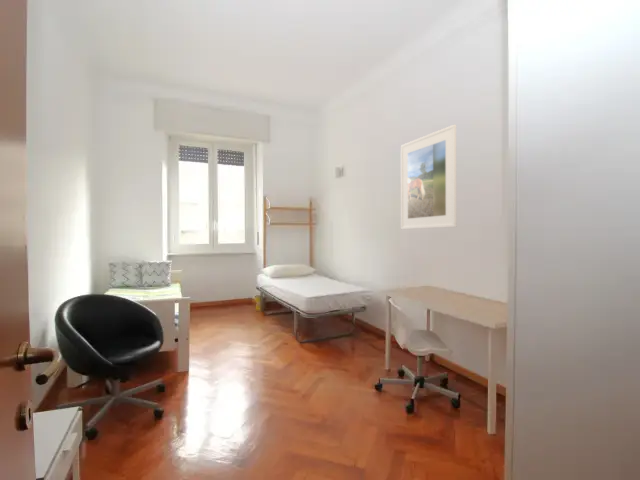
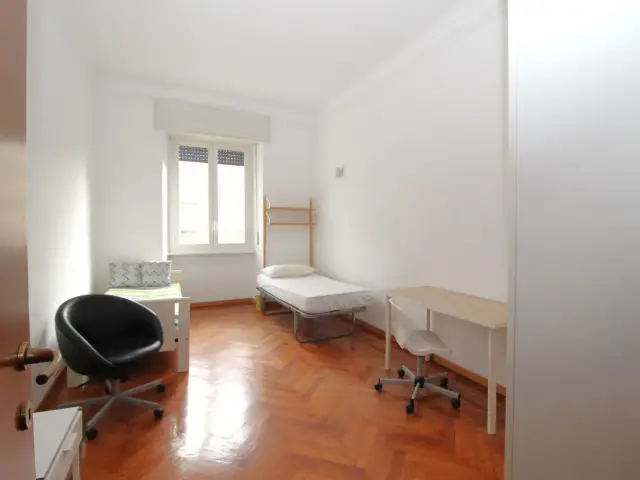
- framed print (425, 182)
